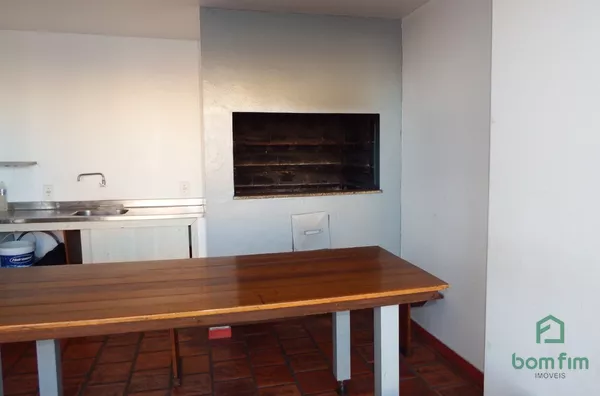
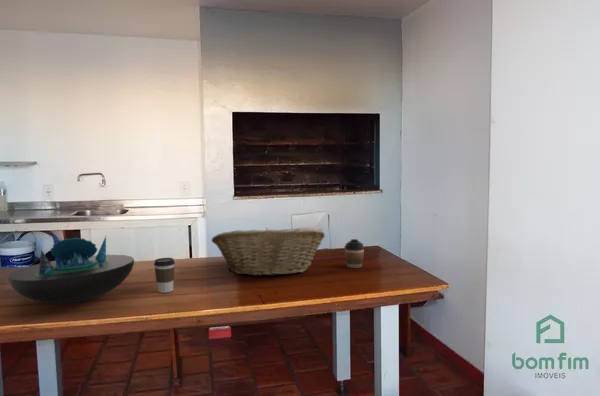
+ coffee cup (164, 275)
+ decorative bowl (74, 267)
+ fruit basket (269, 246)
+ coffee cup (354, 253)
